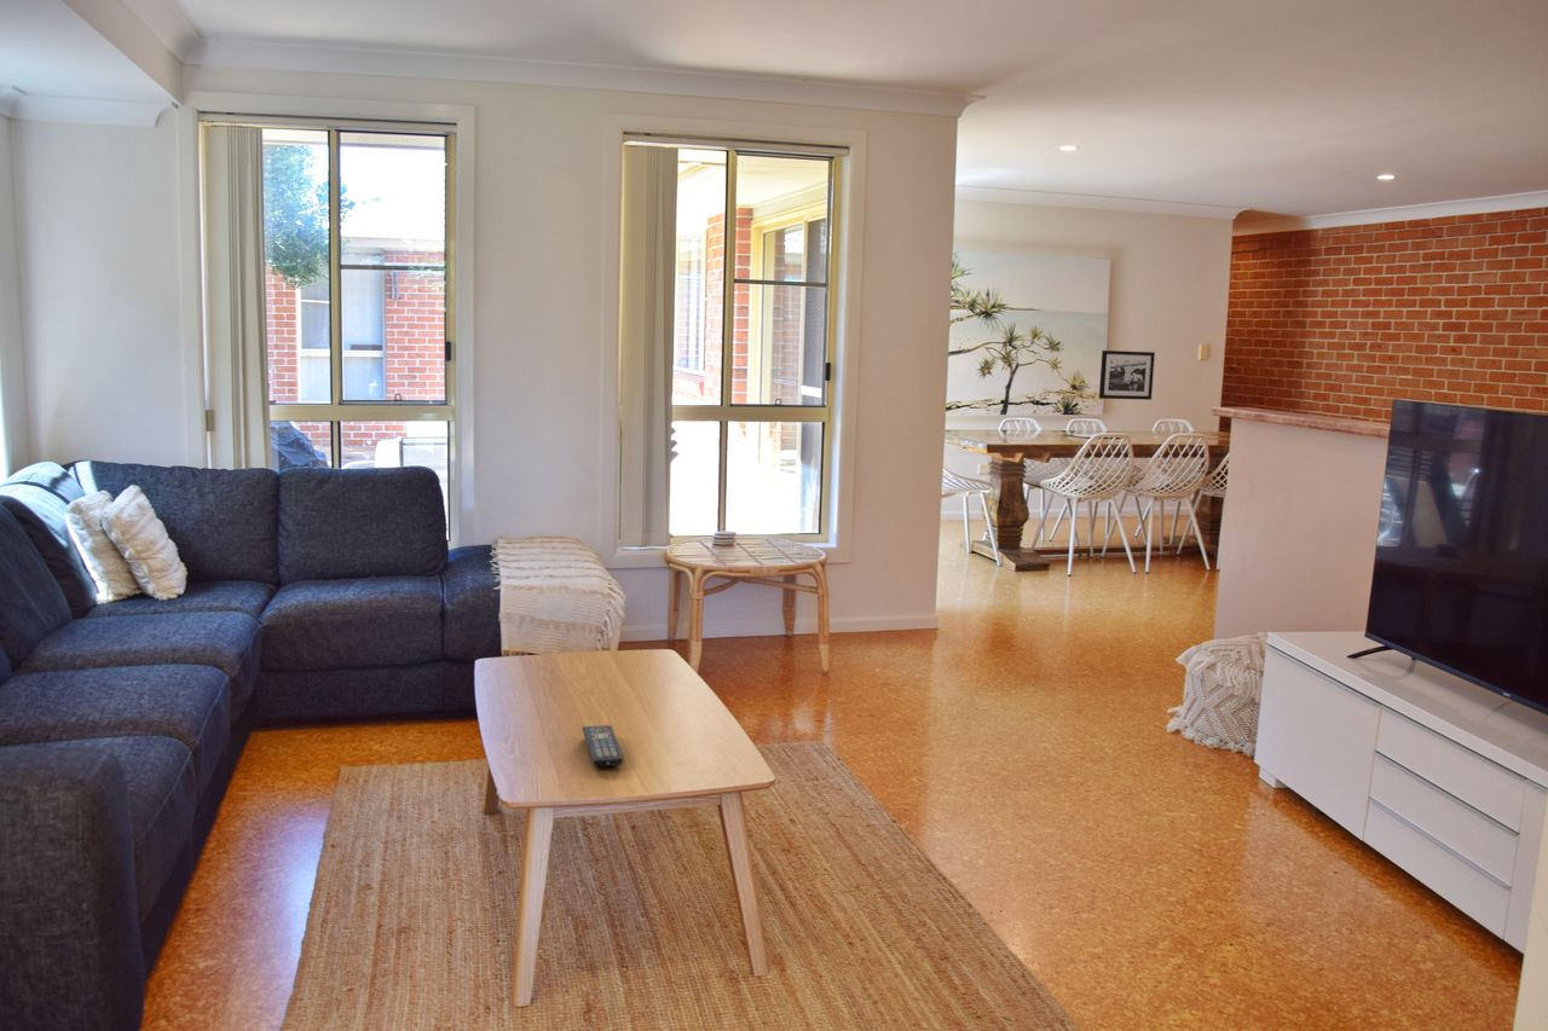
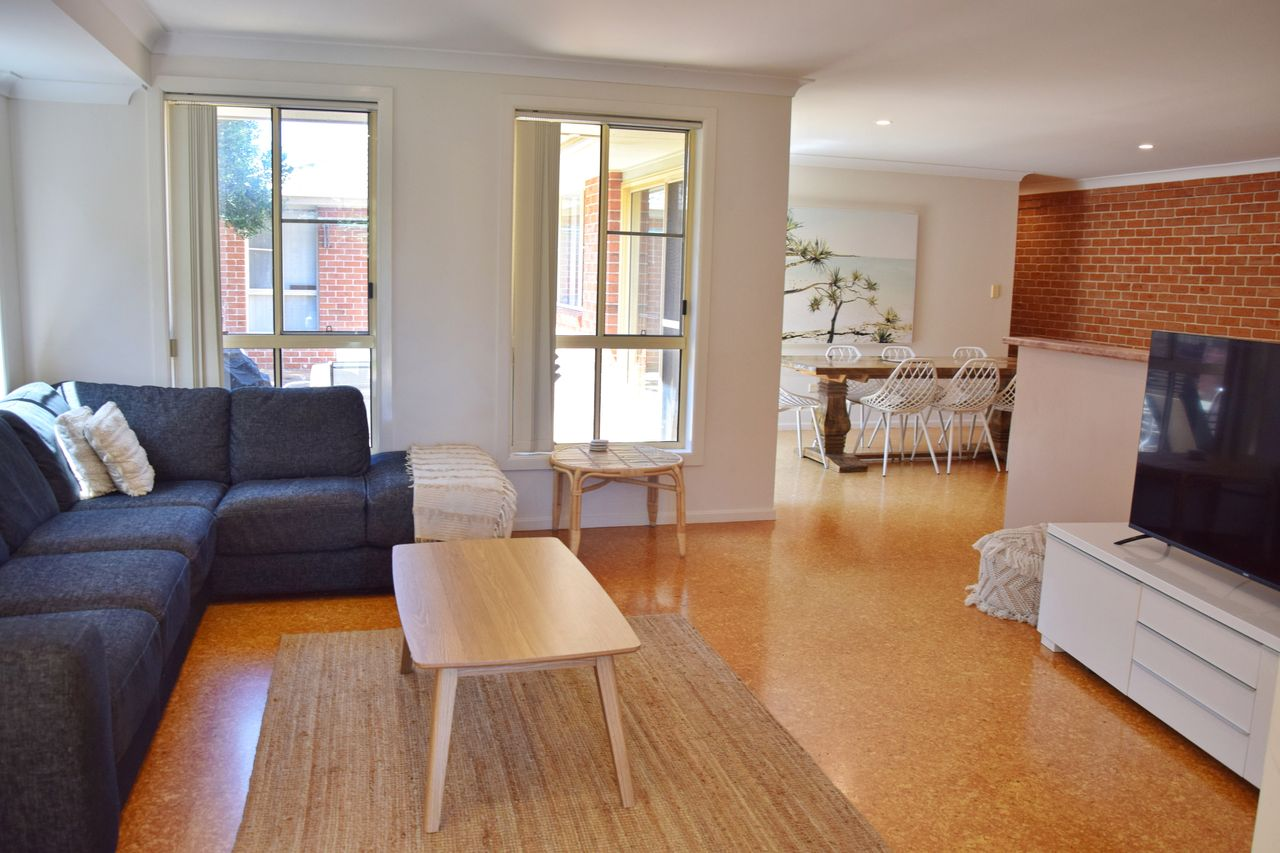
- remote control (601, 743)
- picture frame (1126, 375)
